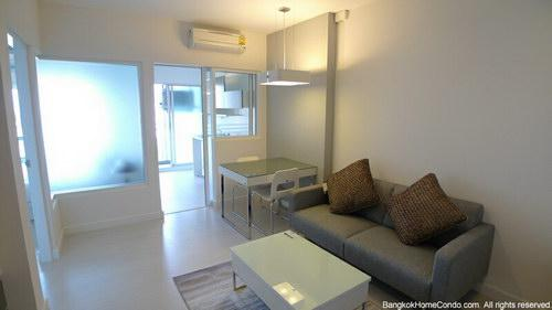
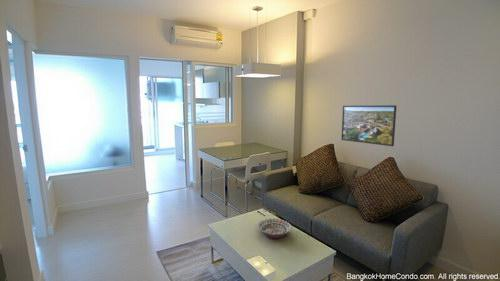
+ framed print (366, 124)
+ decorative bowl (274, 230)
